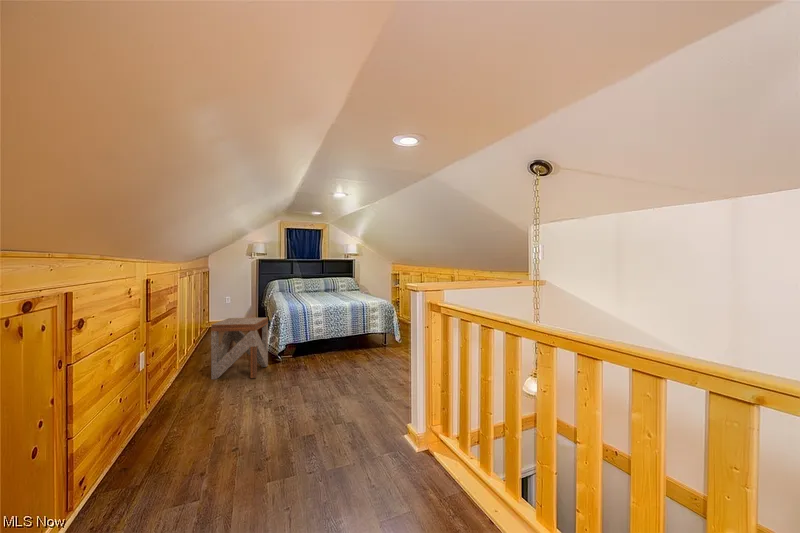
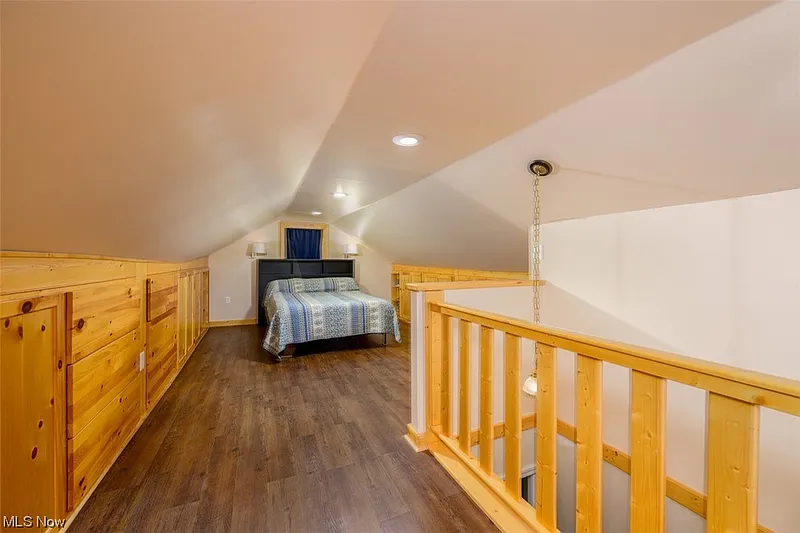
- side table (241, 346)
